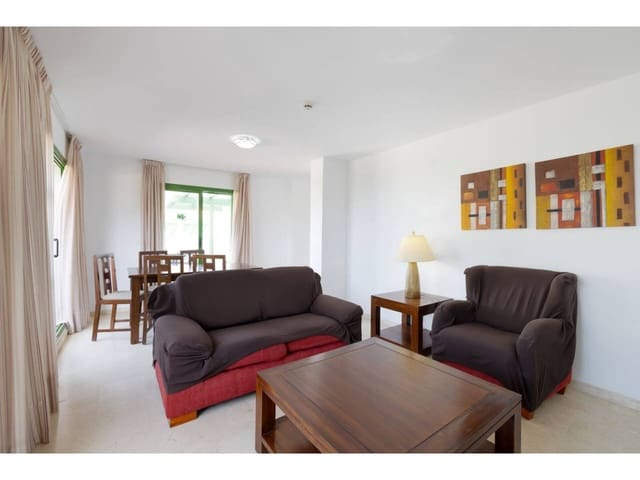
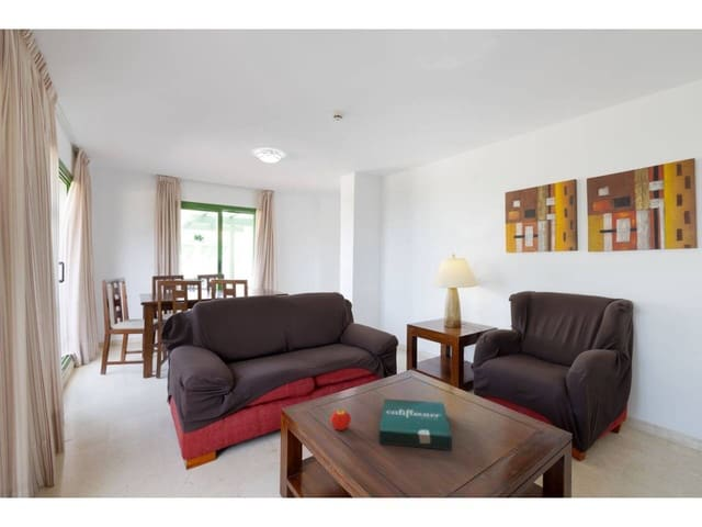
+ fruit (340, 418)
+ pizza box (414, 421)
